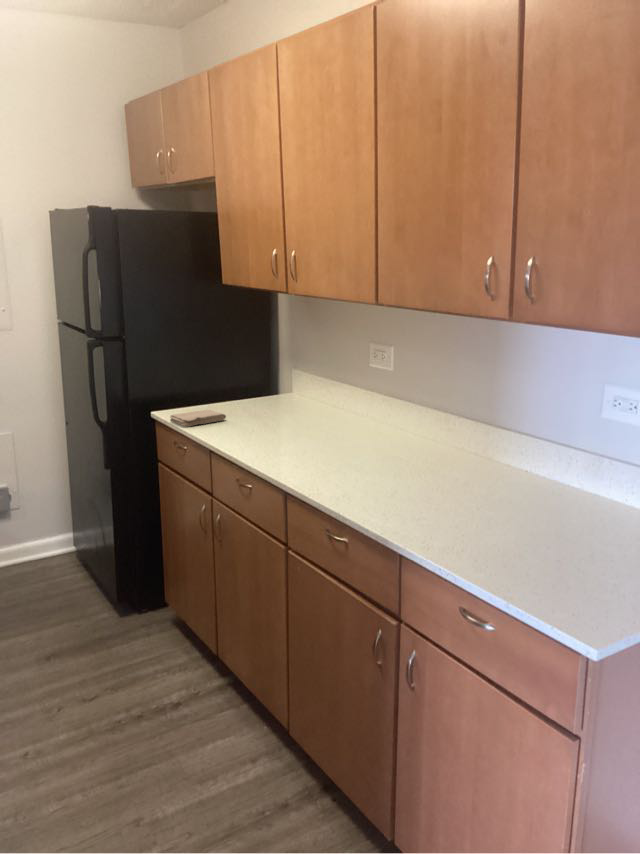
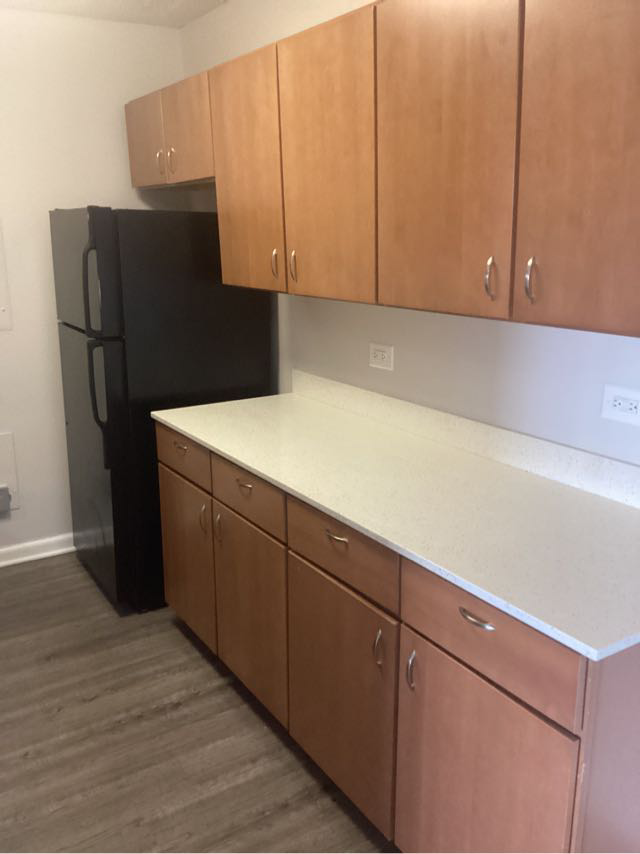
- washcloth (197, 417)
